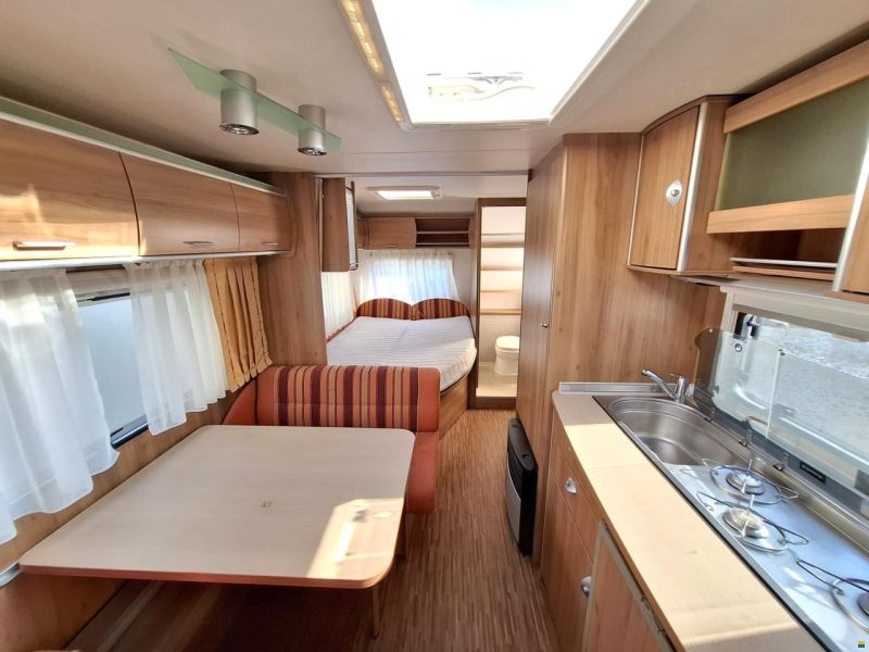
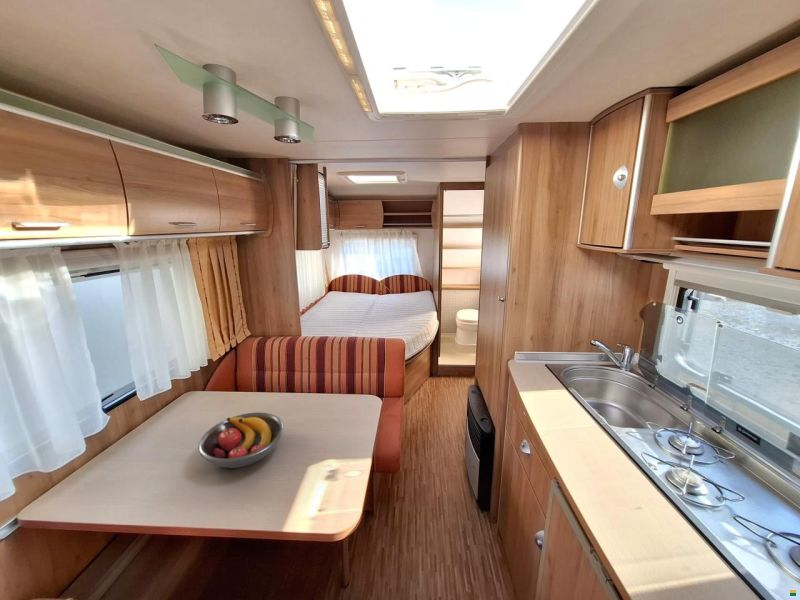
+ fruit bowl (243, 440)
